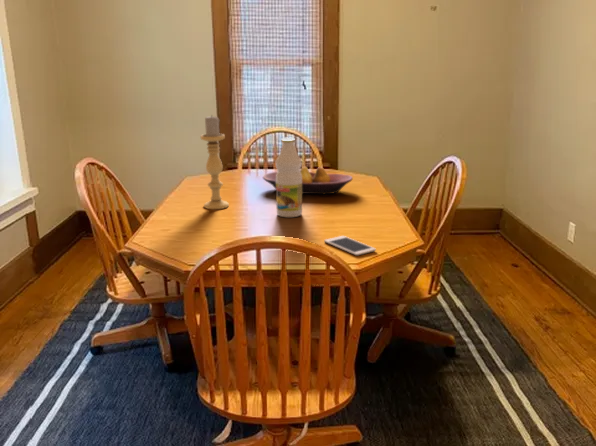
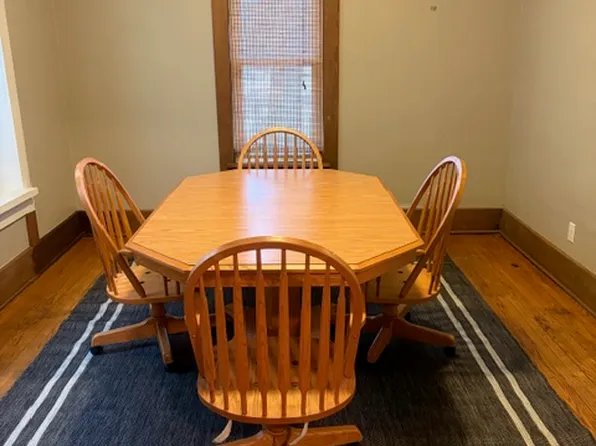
- fruit bowl (307, 178)
- candle holder (214, 161)
- bottle (288, 177)
- cell phone (349, 245)
